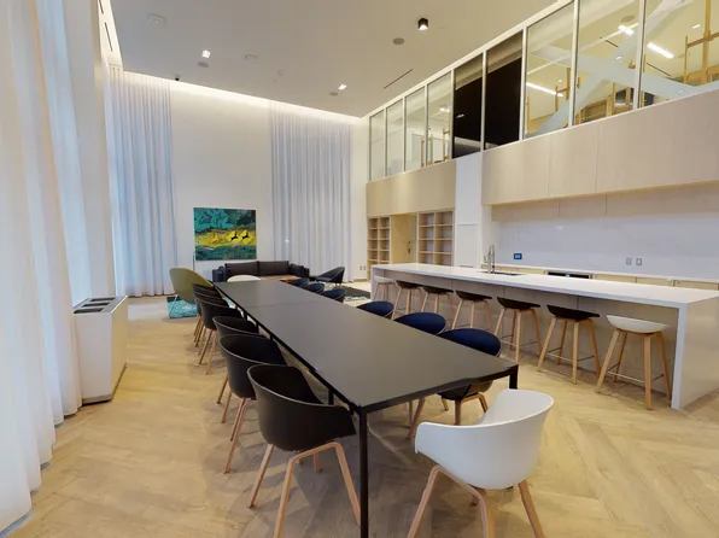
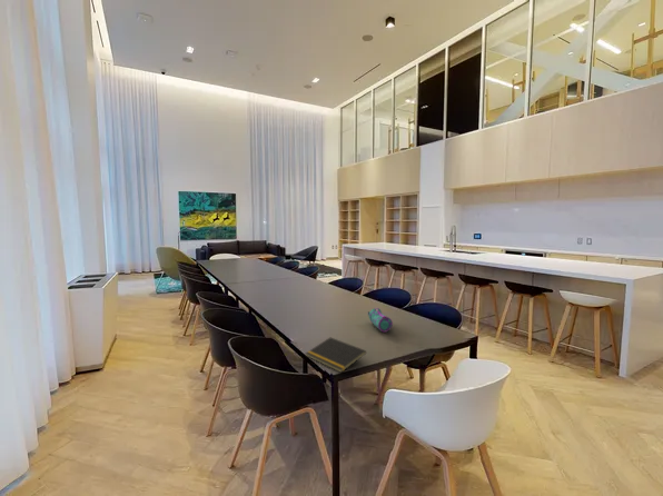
+ pencil case (379, 318)
+ notepad (335, 353)
